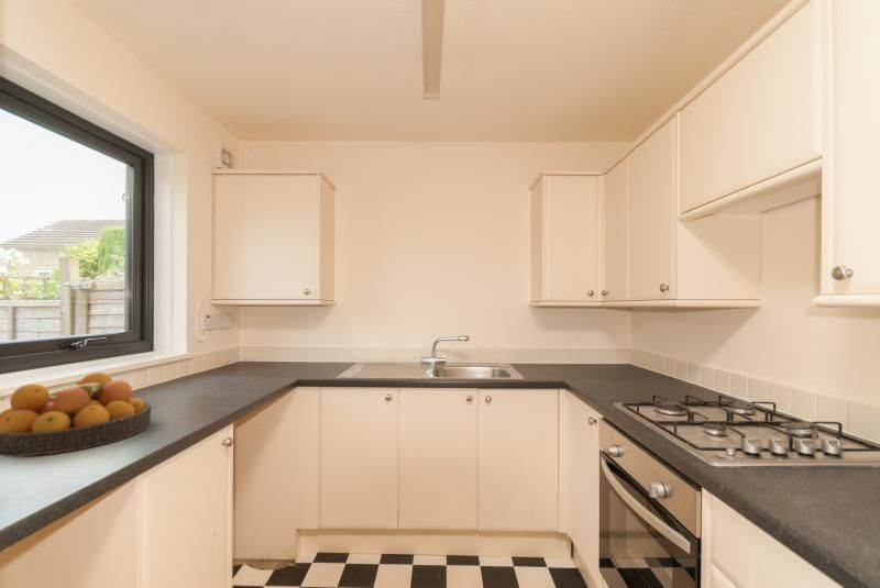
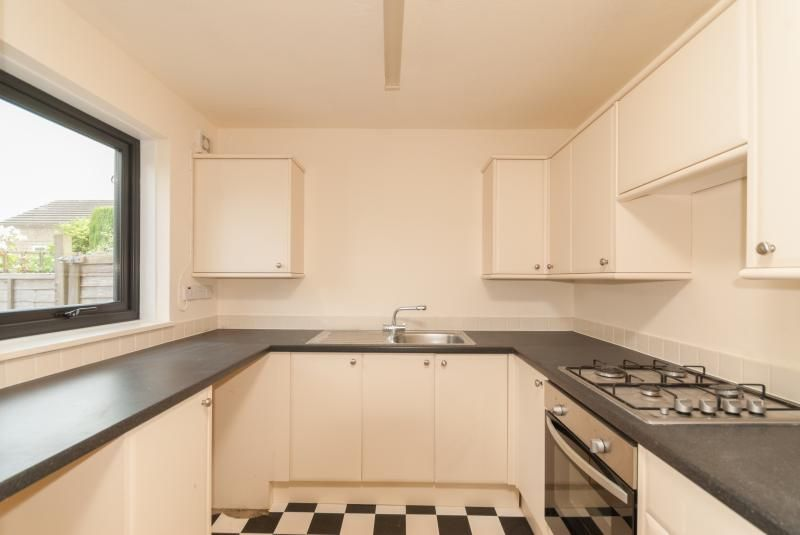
- fruit bowl (76, 406)
